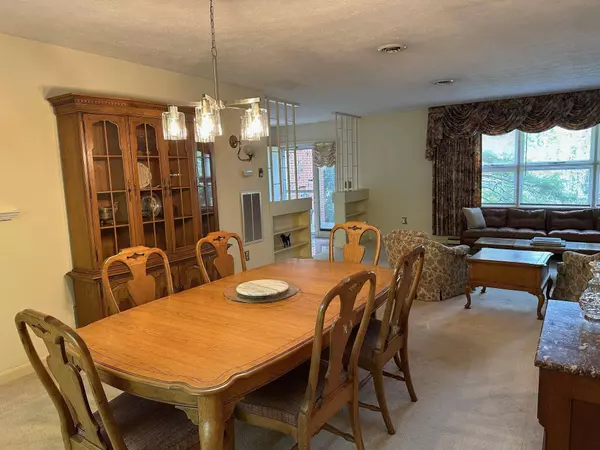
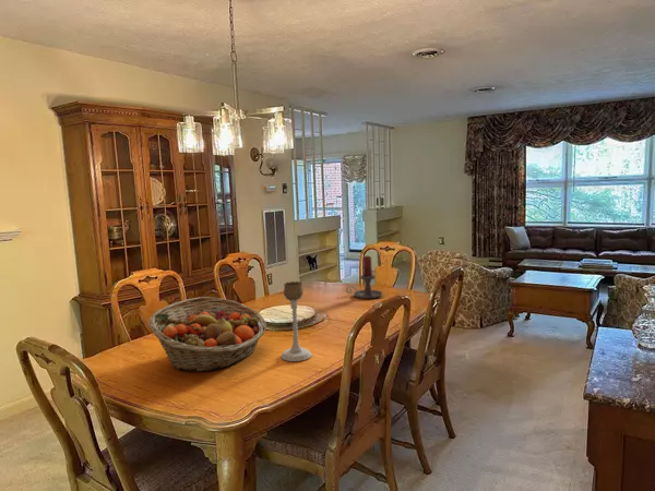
+ candle holder (364, 276)
+ fruit basket (210, 331)
+ candle holder (294, 320)
